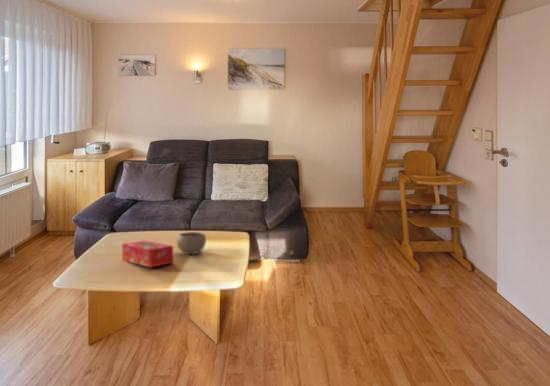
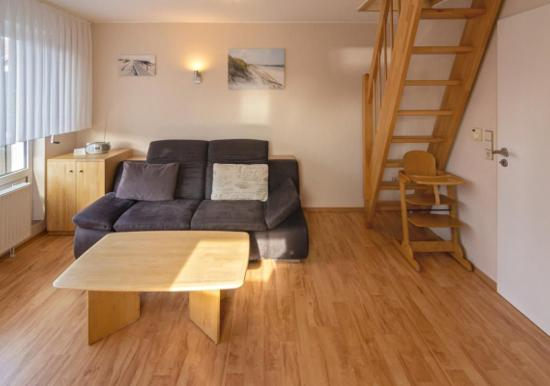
- tissue box (147, 253)
- bowl (191, 243)
